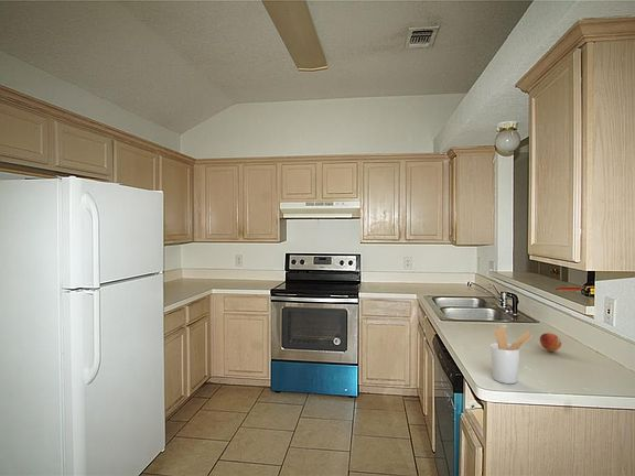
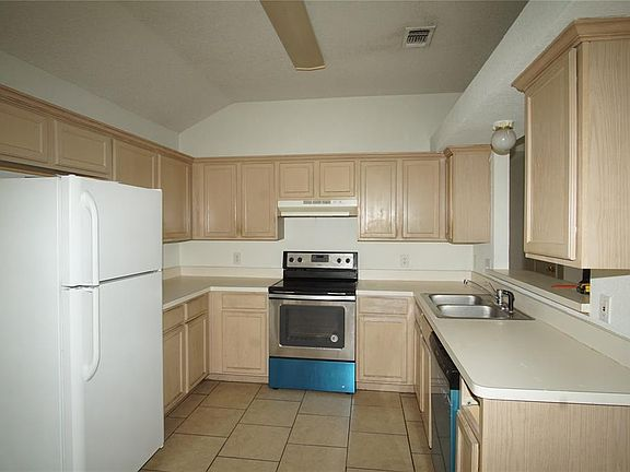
- fruit (550, 342)
- utensil holder (512, 355)
